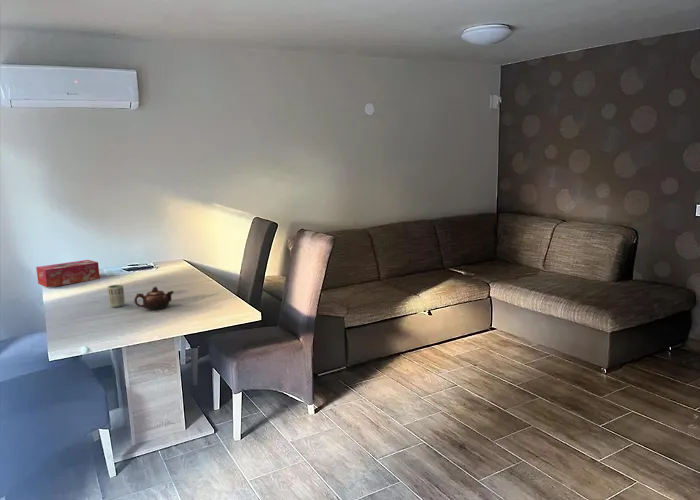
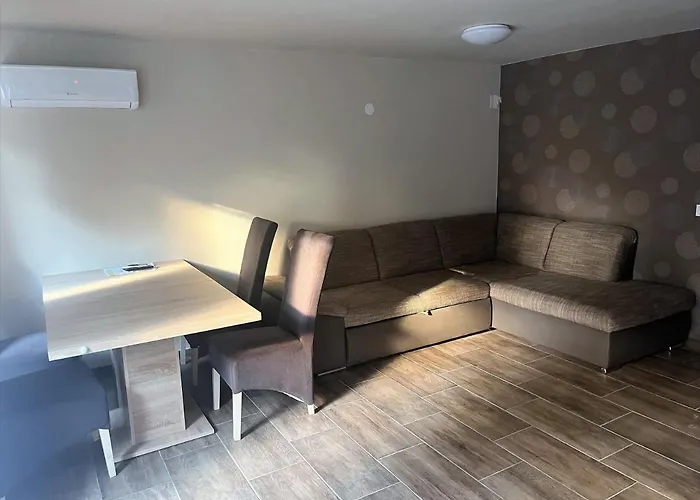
- tissue box (68, 272)
- teapot (154, 297)
- cup (116, 295)
